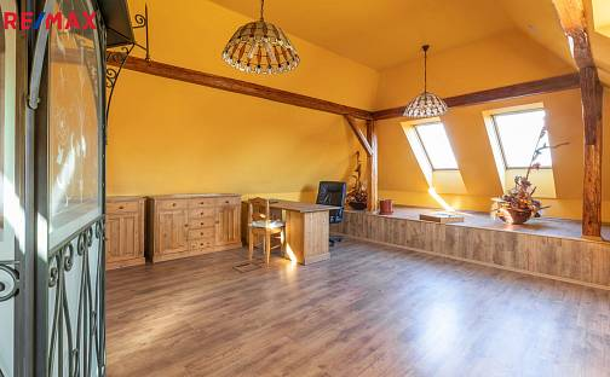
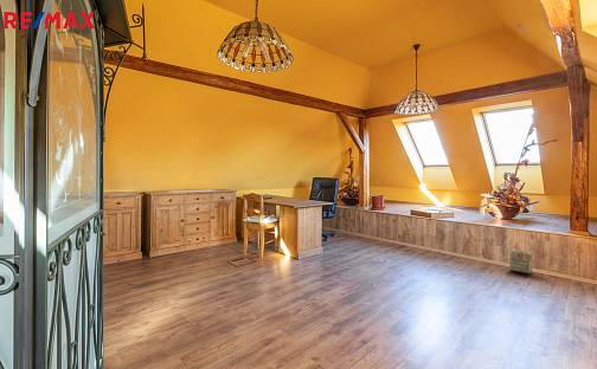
+ bag (520, 260)
